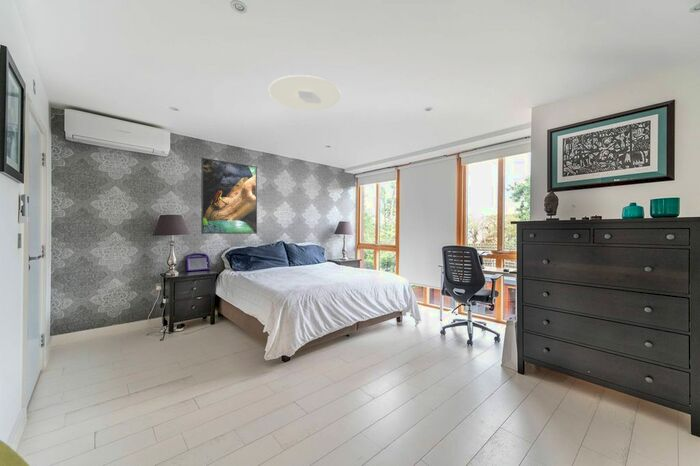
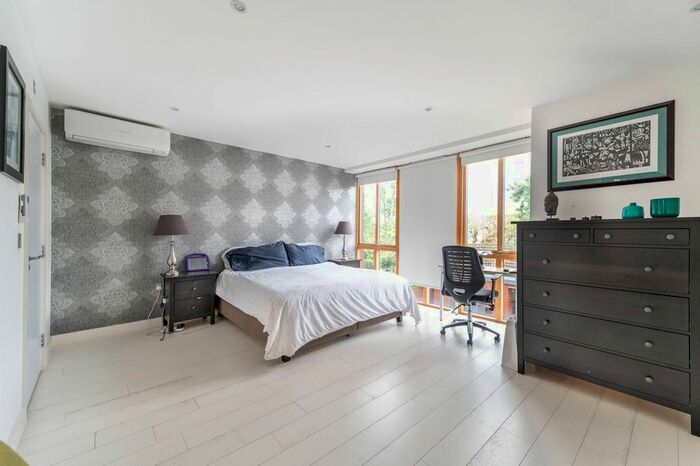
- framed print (230, 198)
- ceiling light (305, 91)
